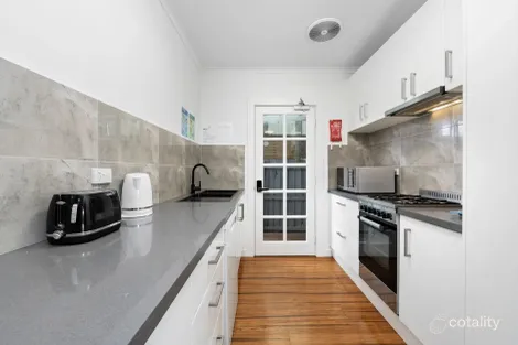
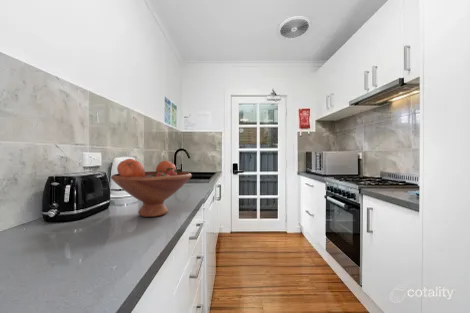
+ fruit bowl (153, 186)
